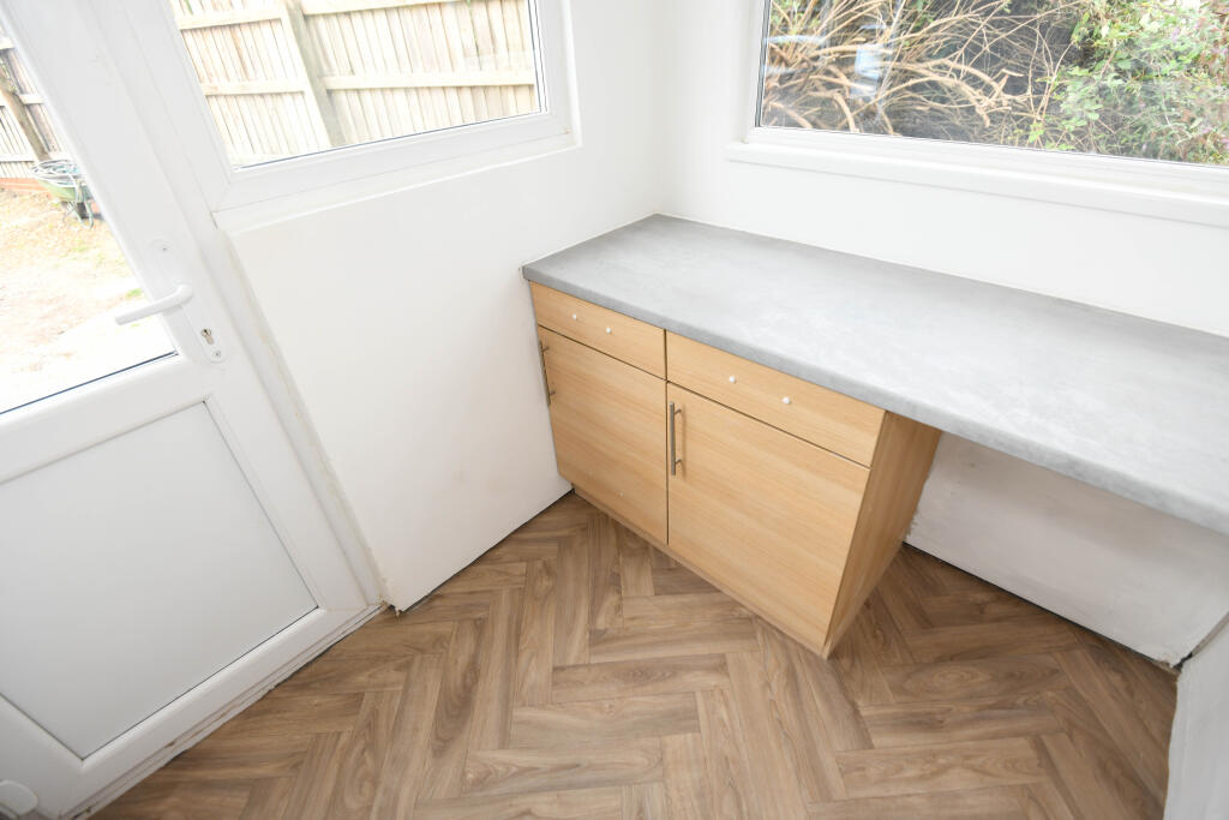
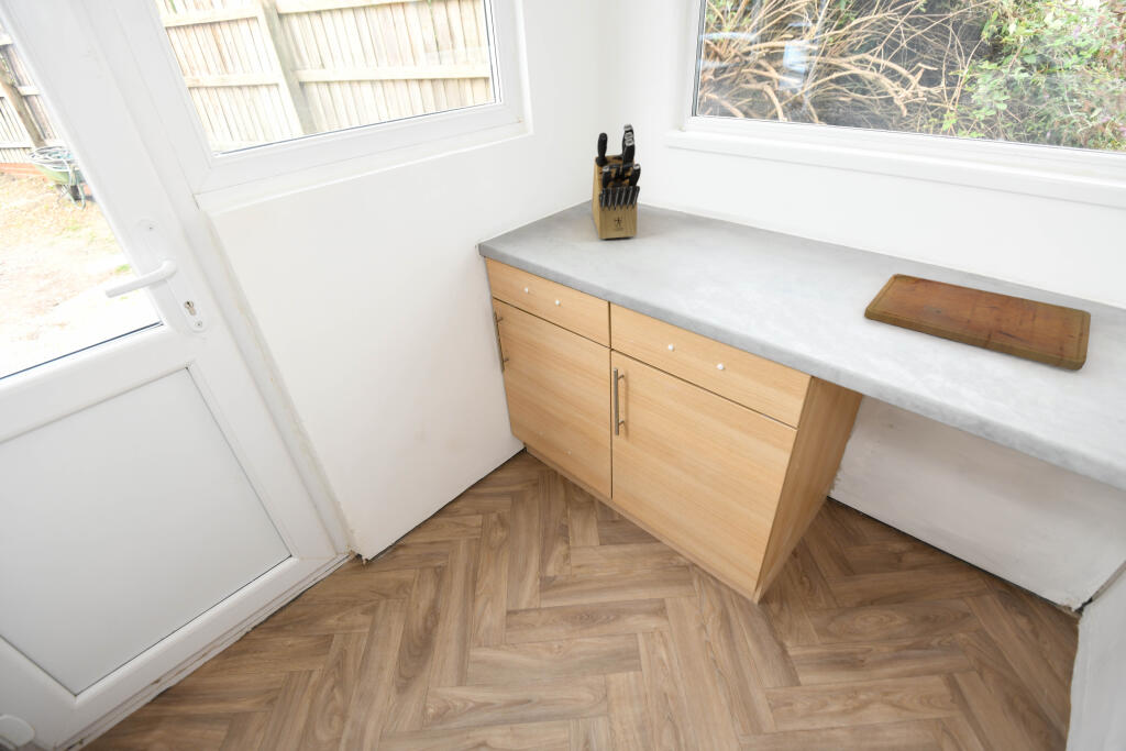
+ knife block (614, 177)
+ cutting board (973, 314)
